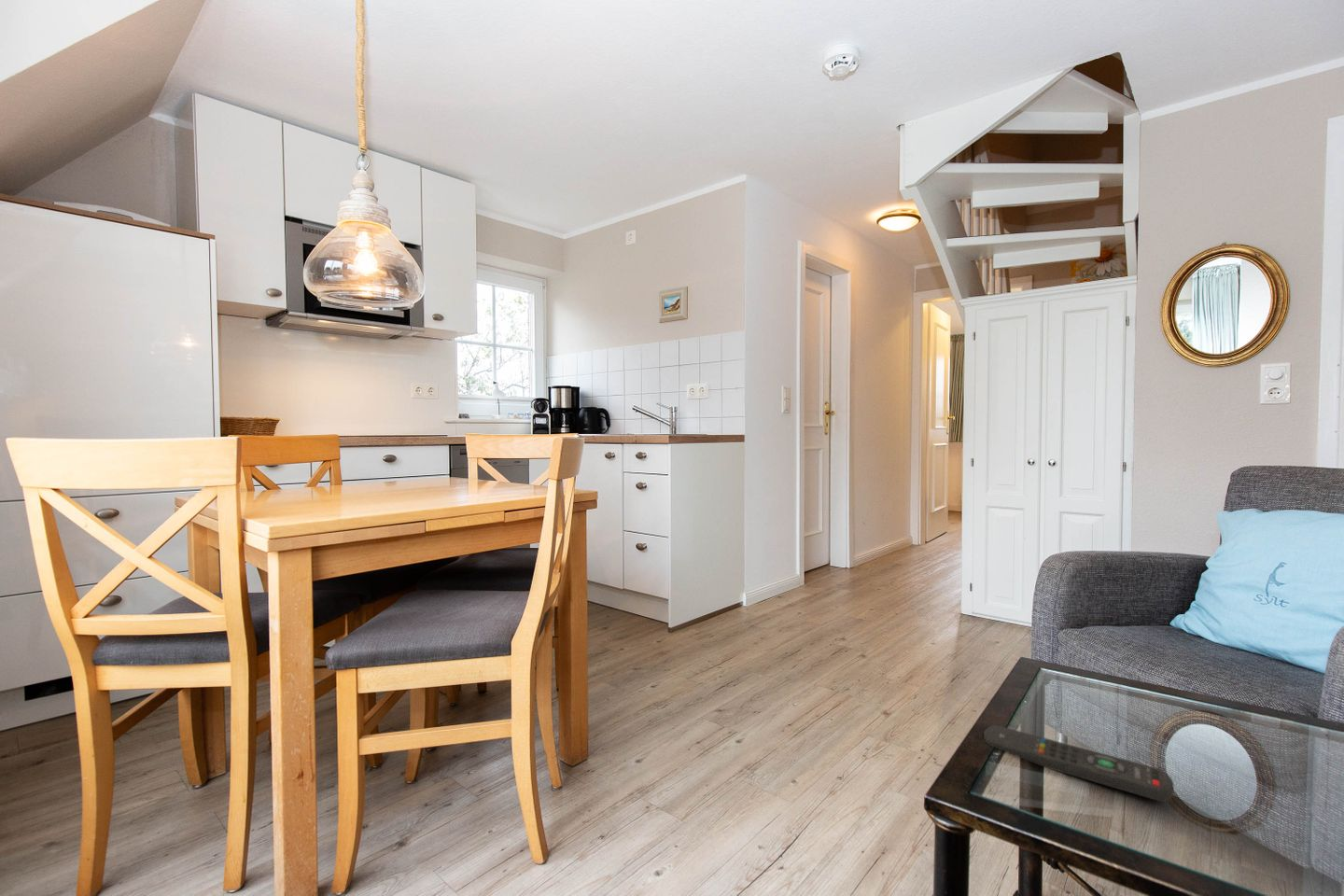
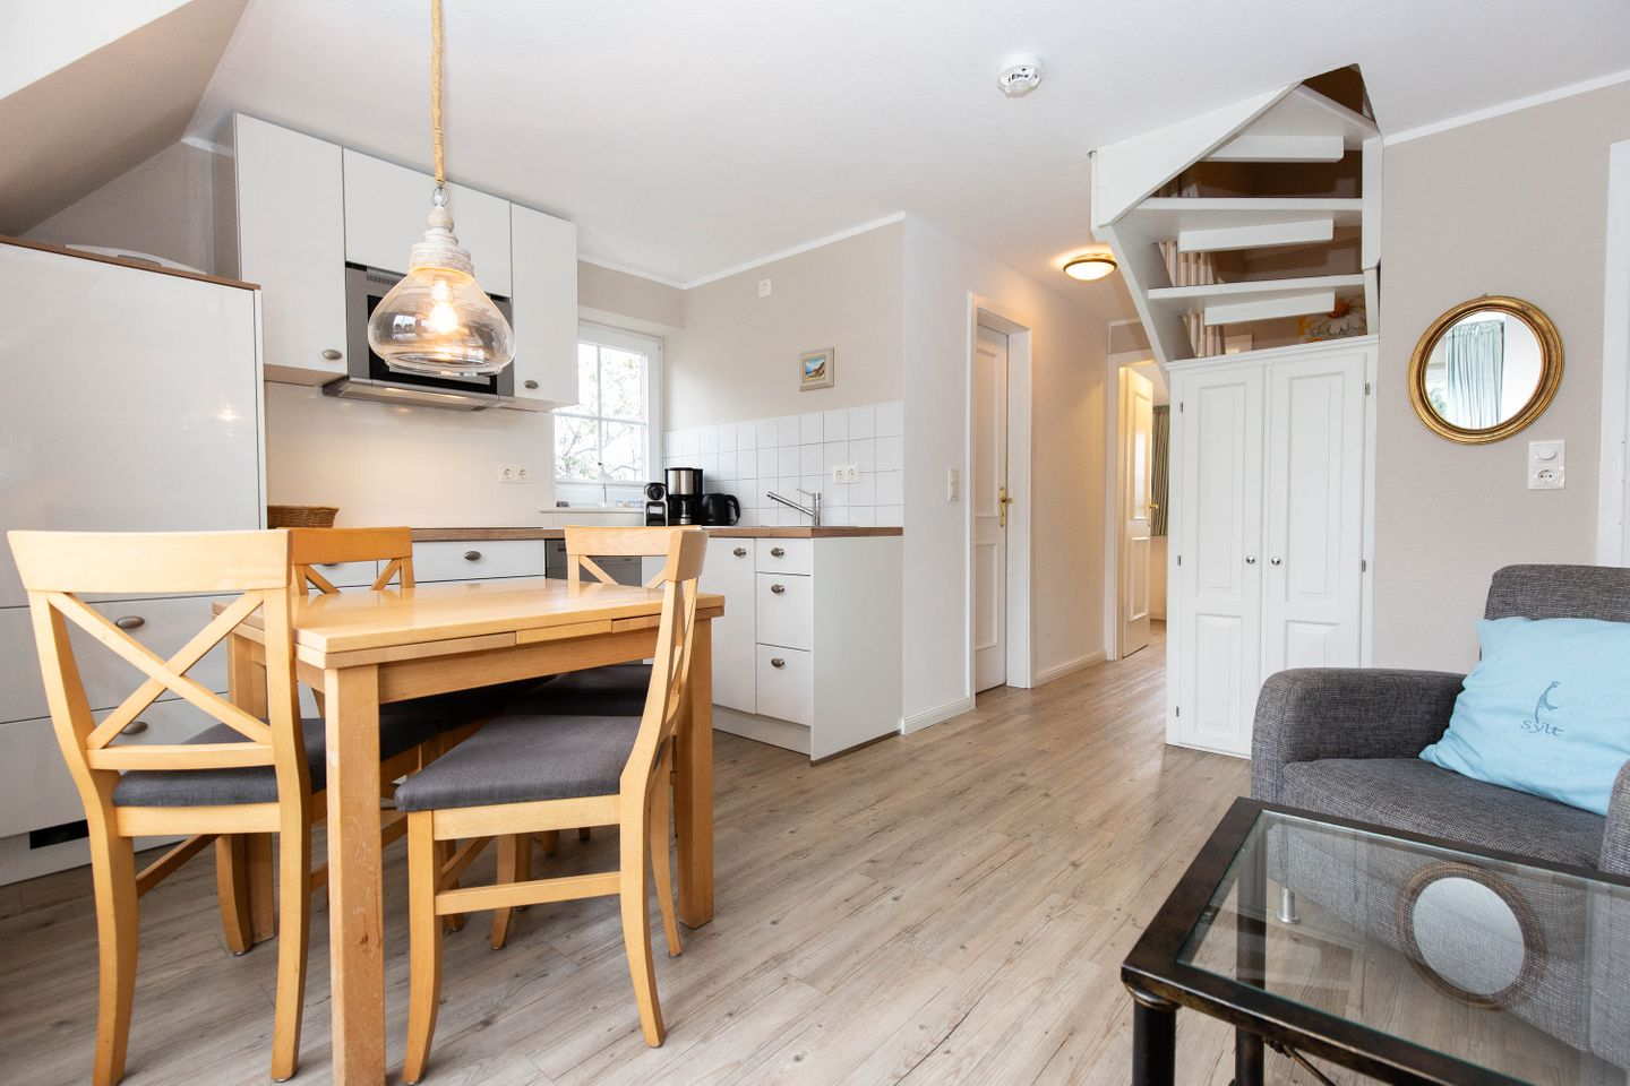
- remote control (1071, 759)
